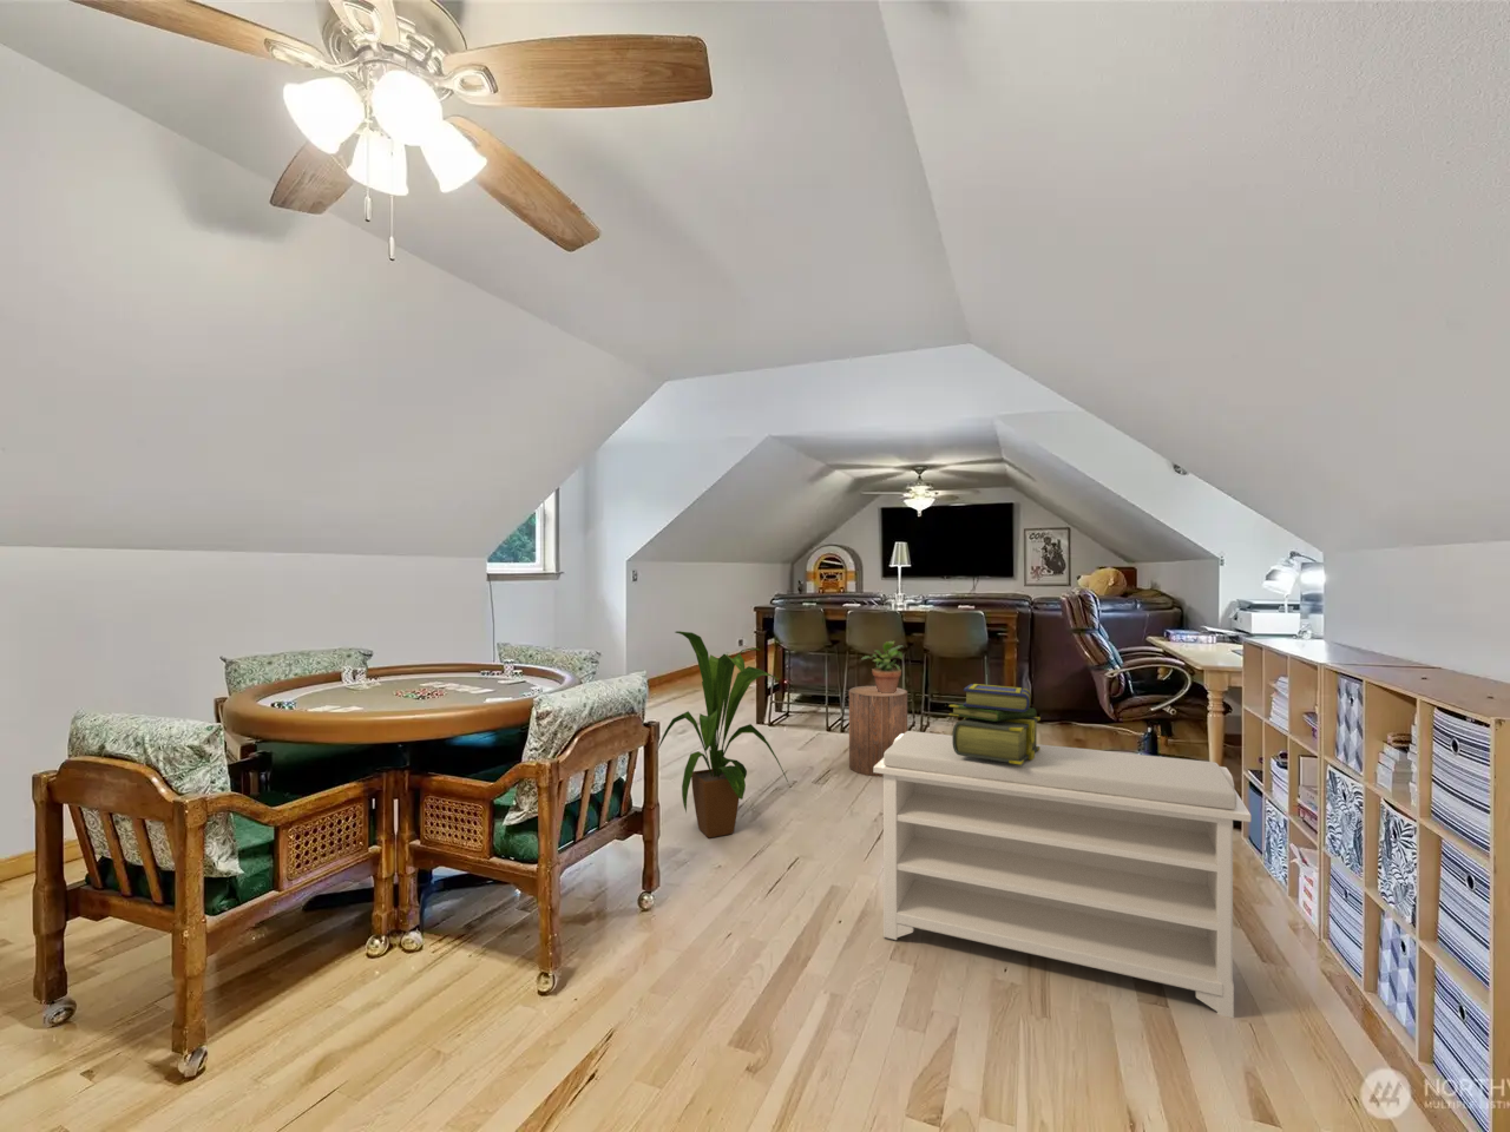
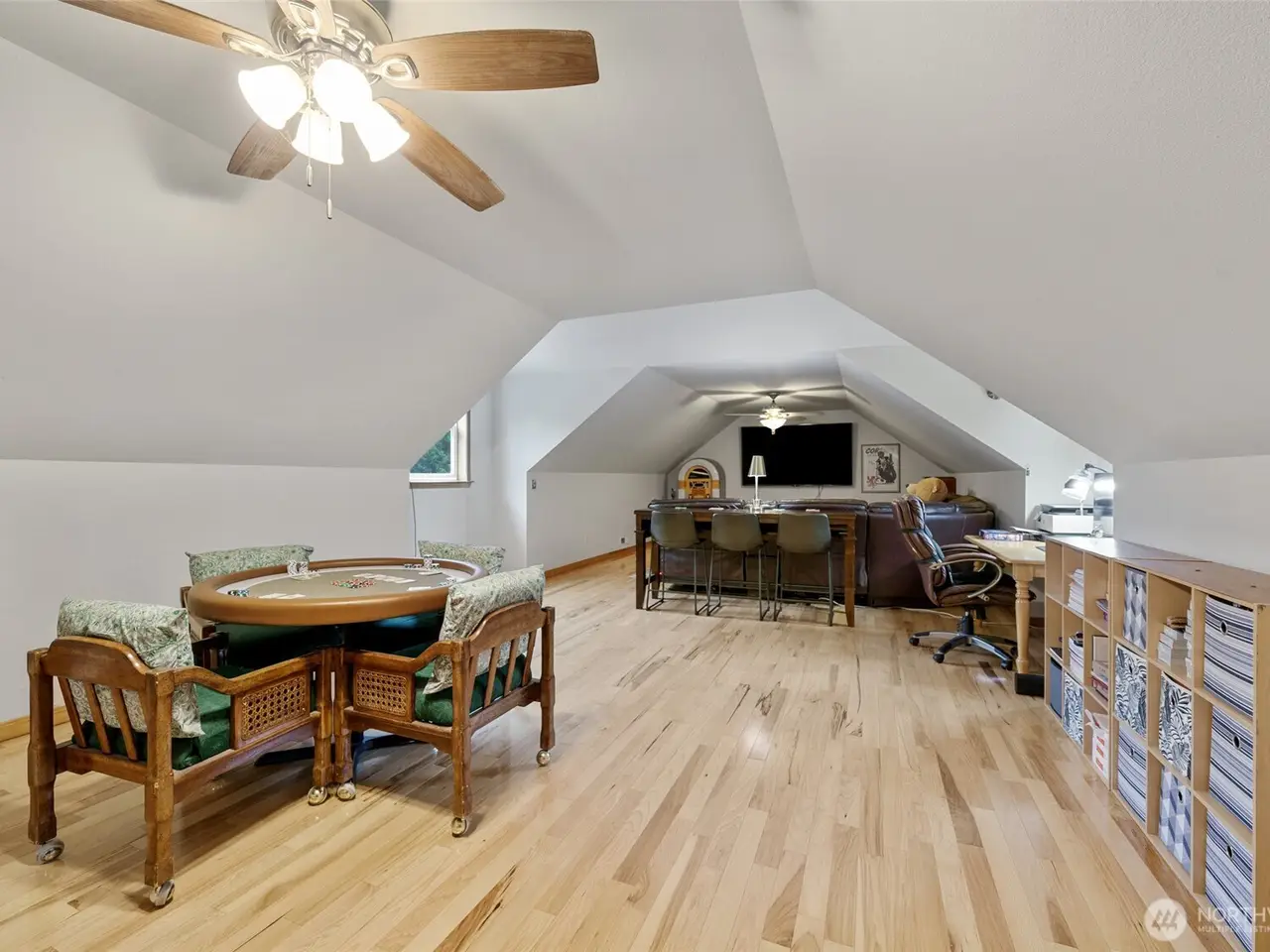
- house plant (729, 727)
- stack of books (994, 718)
- potted plant (883, 664)
- stool (877, 729)
- bench (1045, 851)
